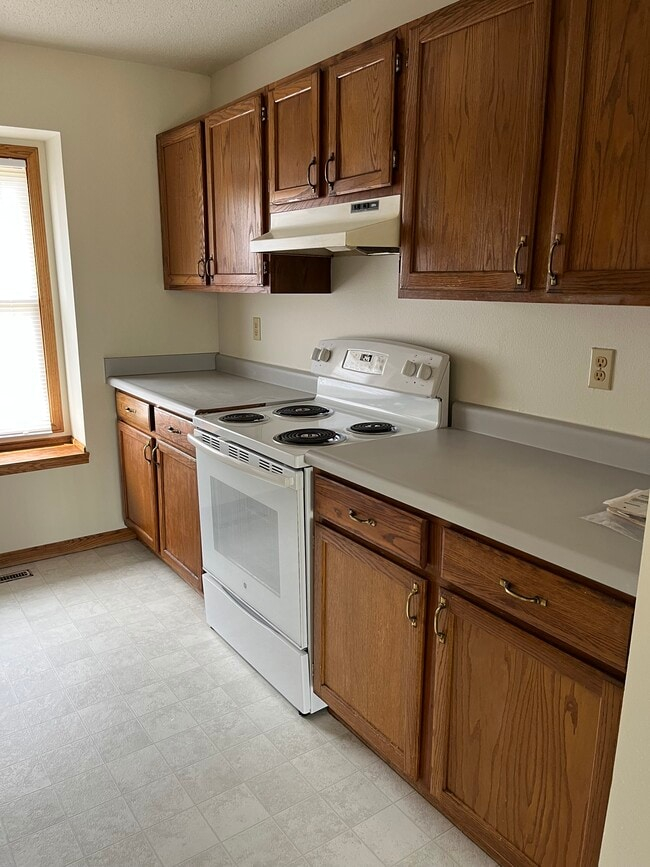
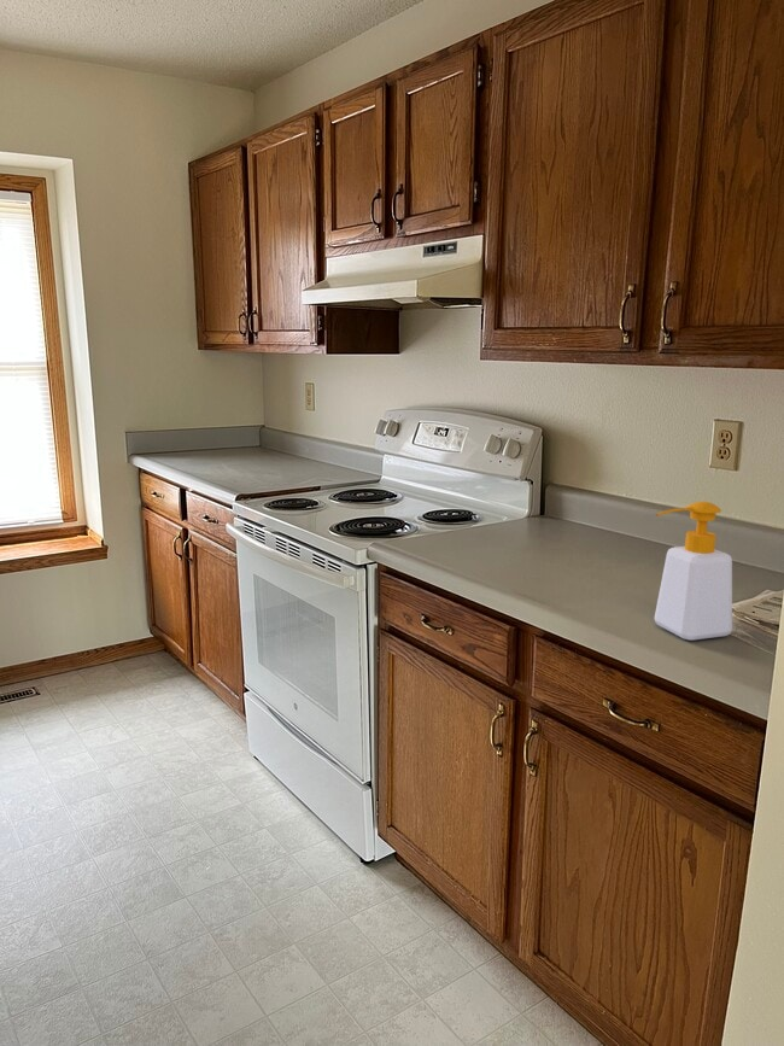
+ soap bottle (686, 568)
